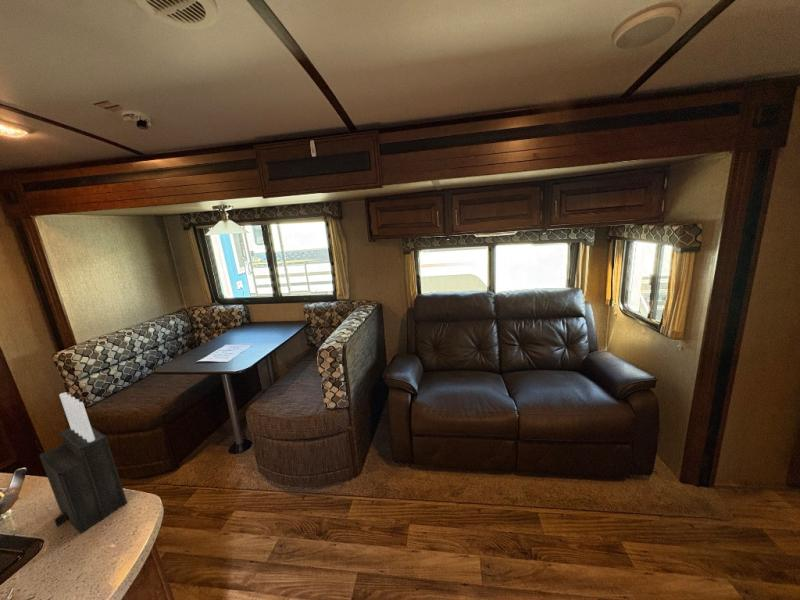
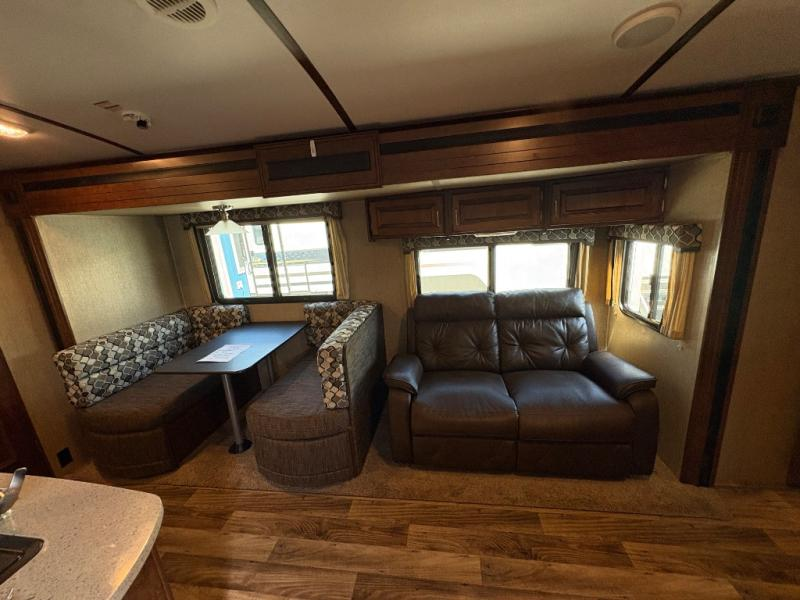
- knife block (70, 459)
